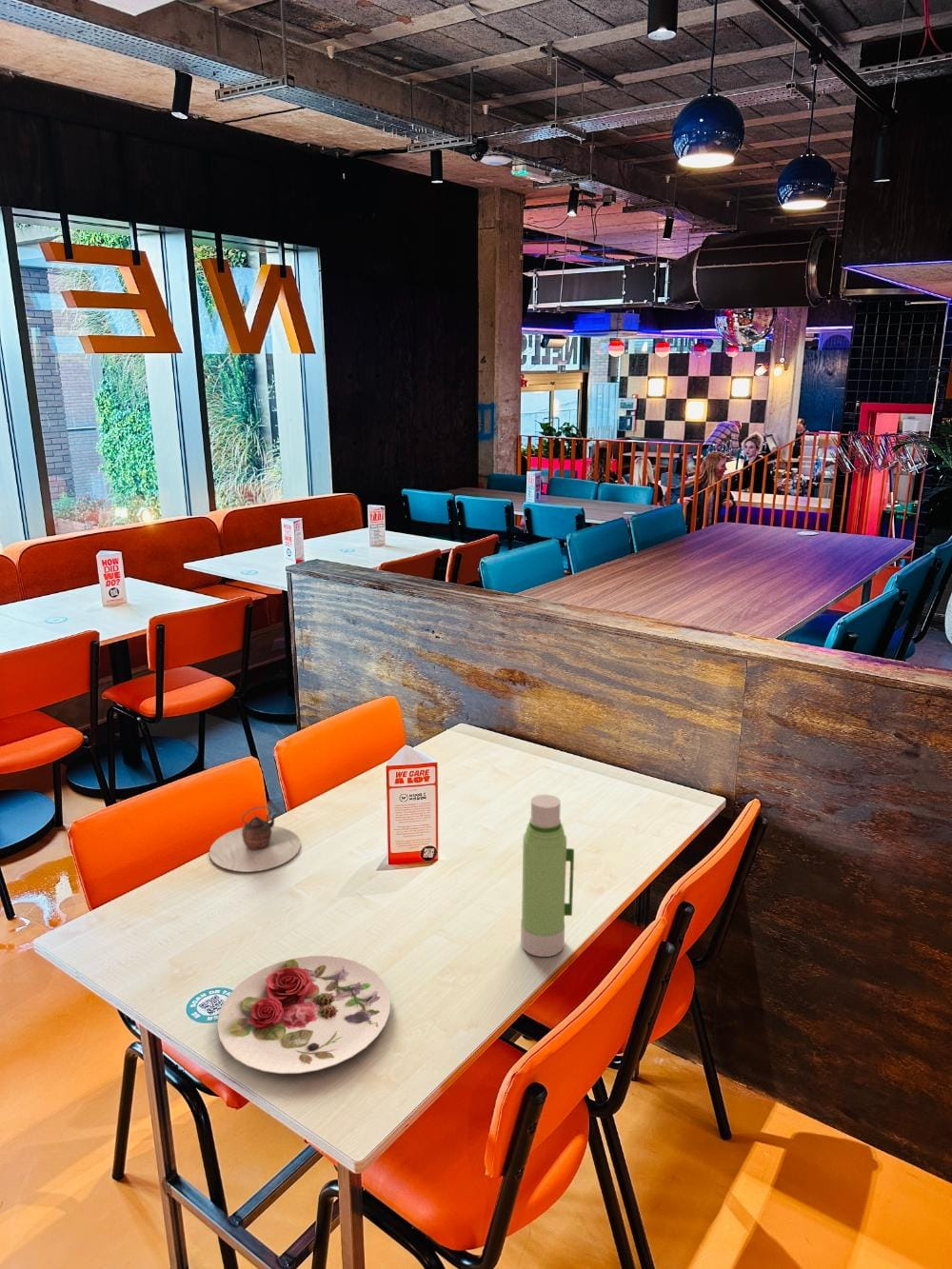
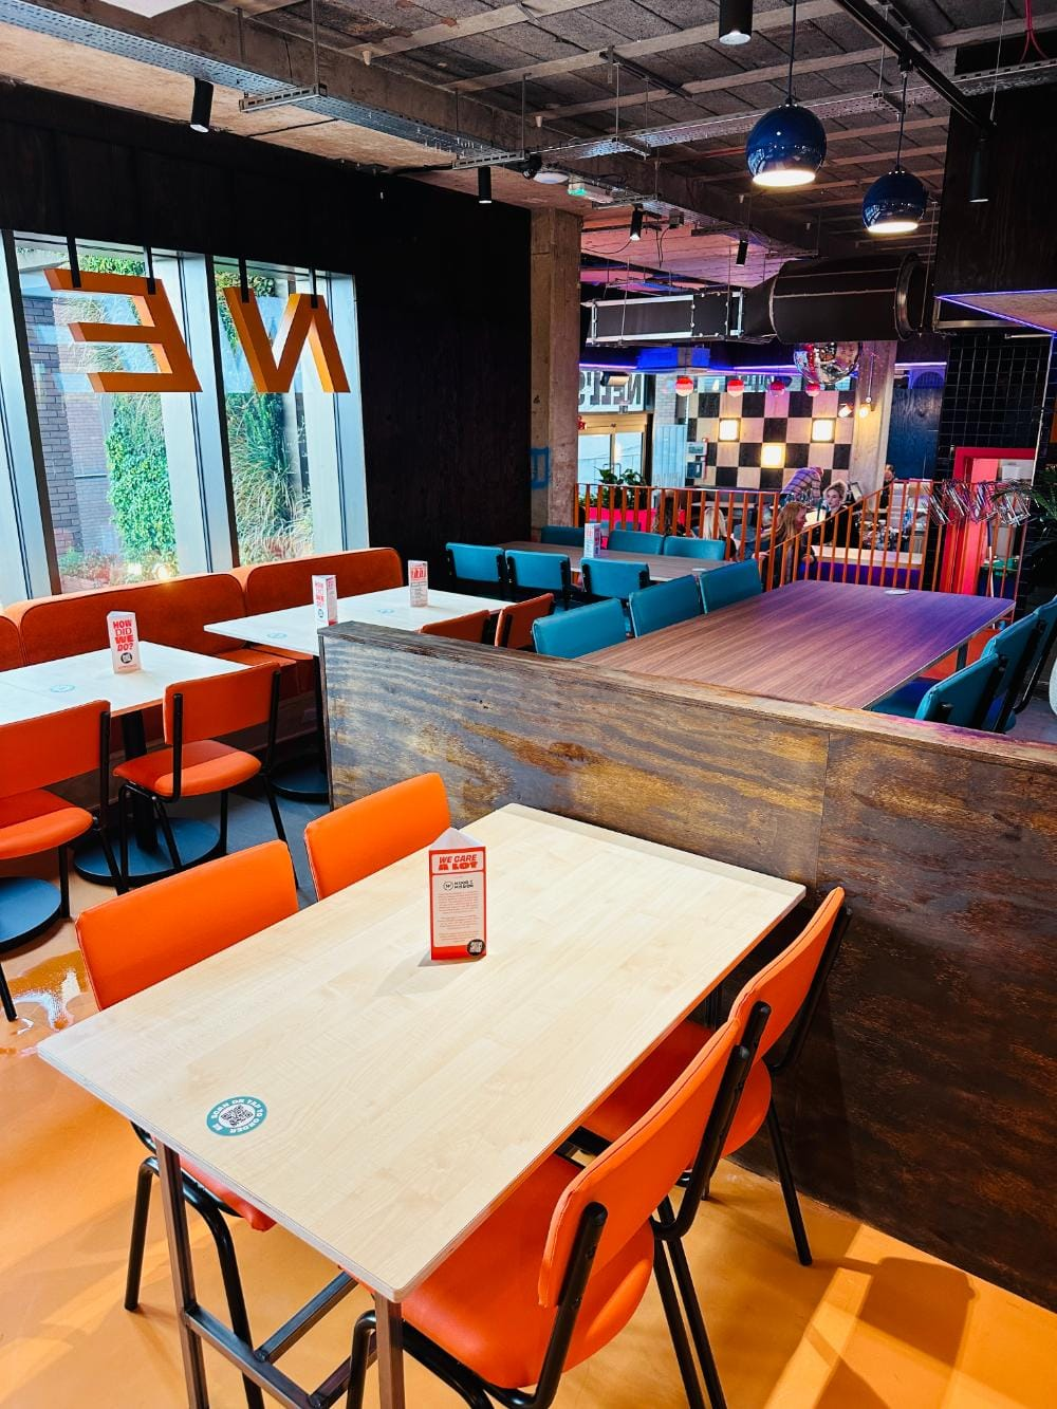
- water bottle (545, 874)
- plate (305, 1008)
- teapot (253, 829)
